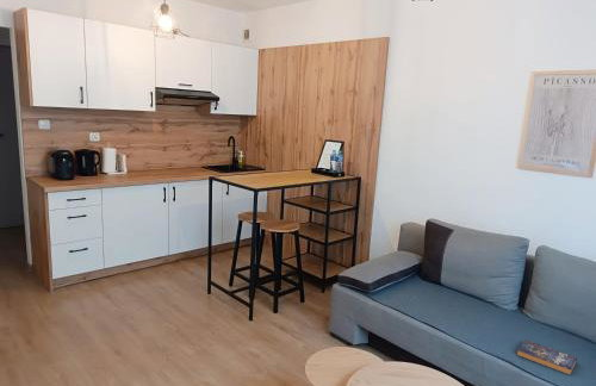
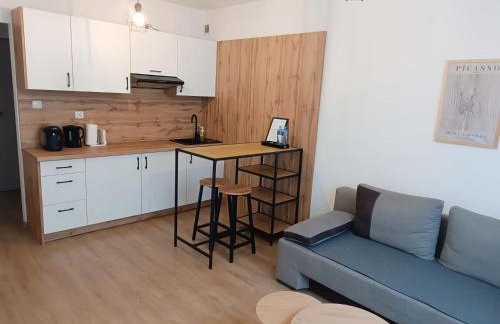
- book (546, 355)
